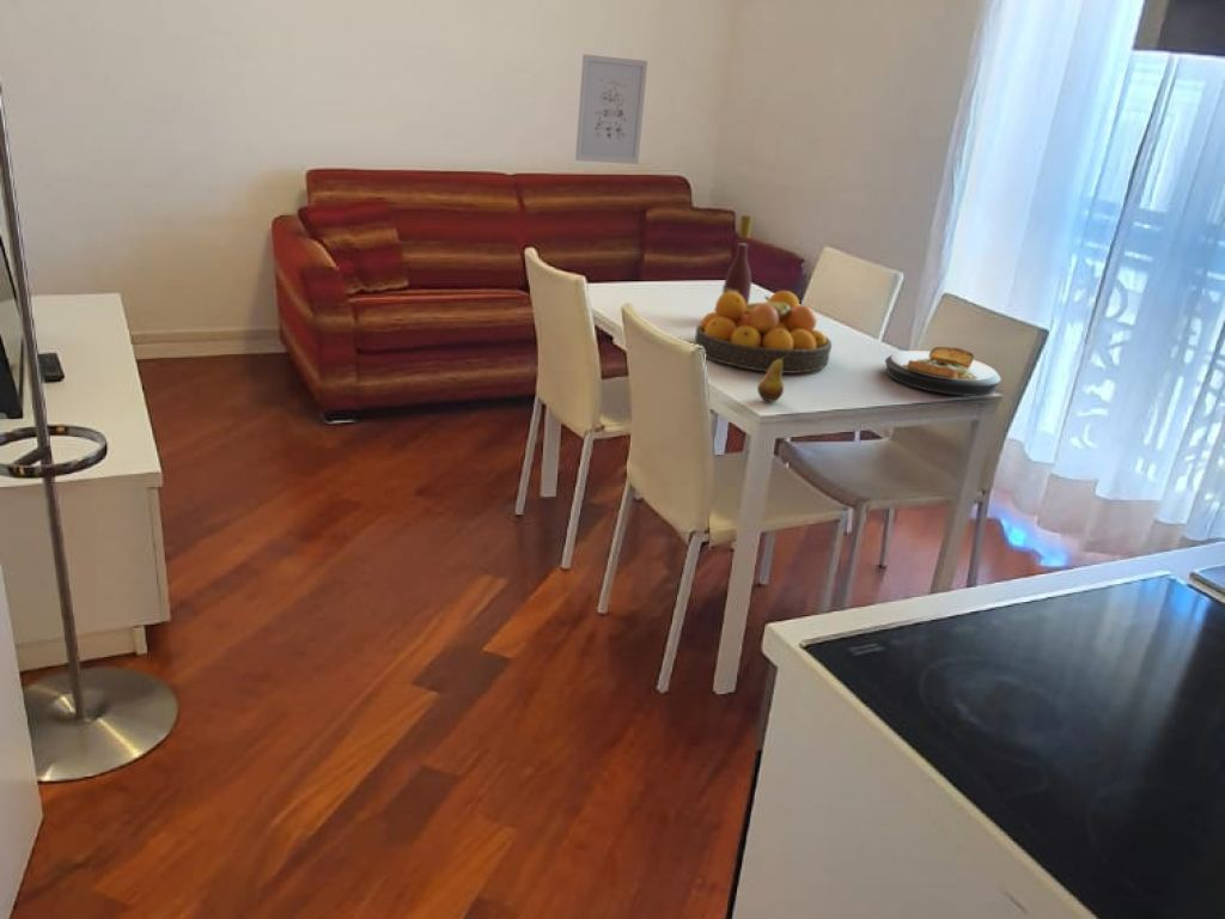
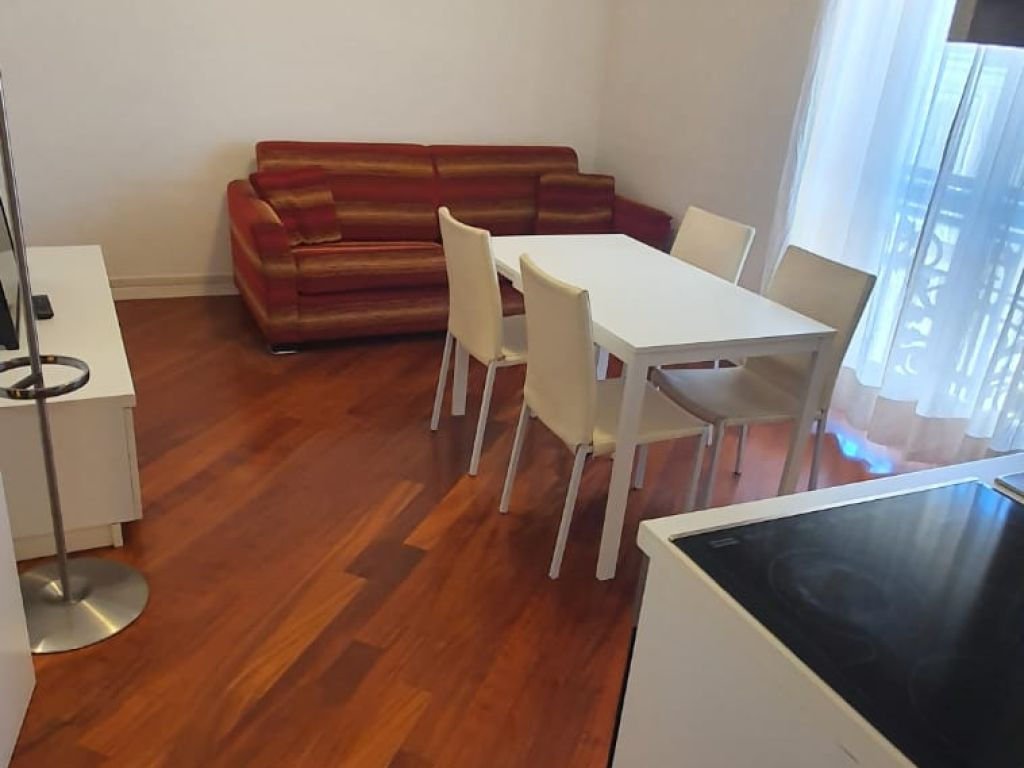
- fruit bowl (764, 324)
- plate (941, 367)
- wall art (611, 110)
- fruit (772, 375)
- wine bottle (739, 269)
